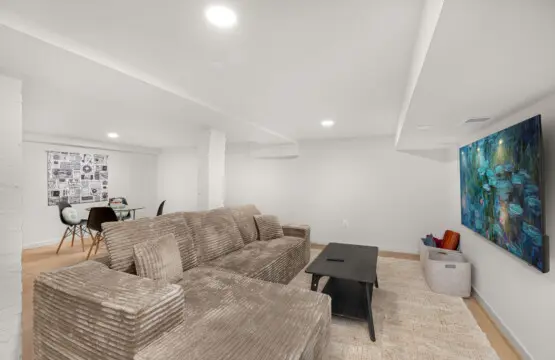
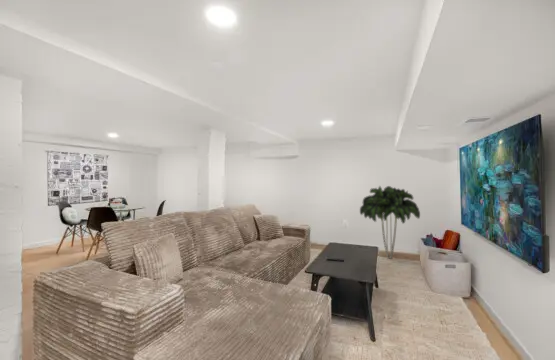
+ indoor plant (390, 222)
